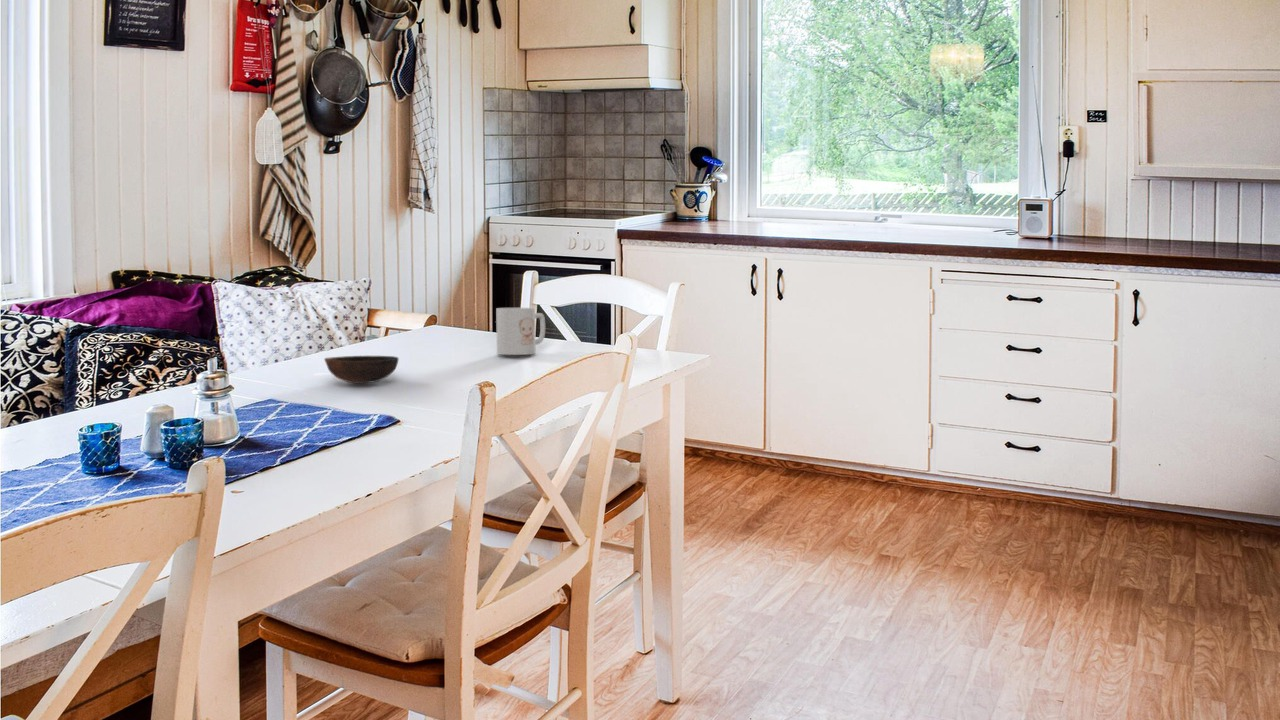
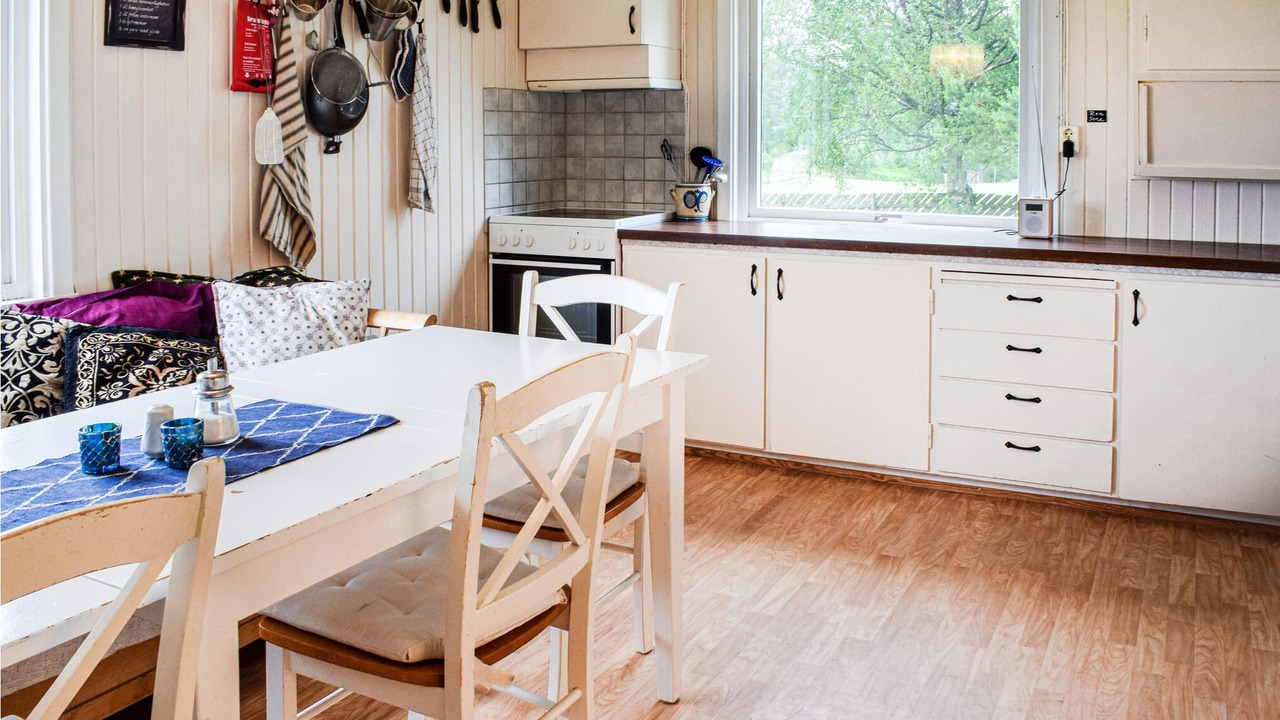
- mug (523, 330)
- bowl (362, 370)
